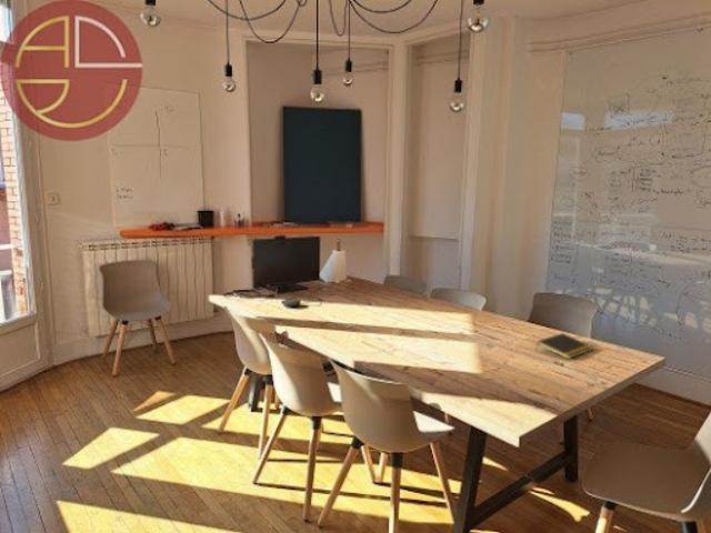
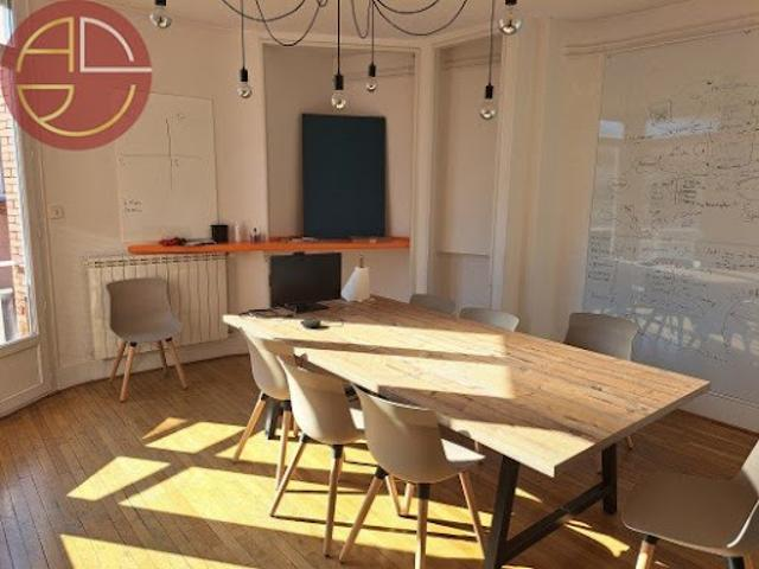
- notepad (564, 345)
